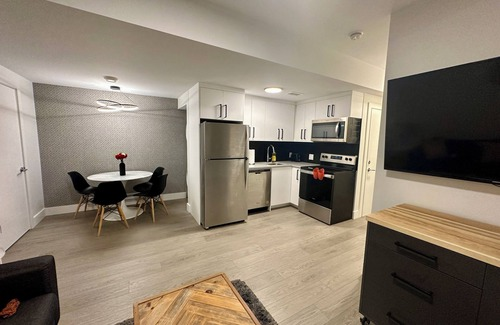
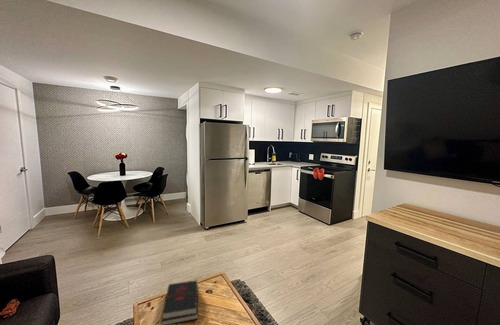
+ hardback book (181, 300)
